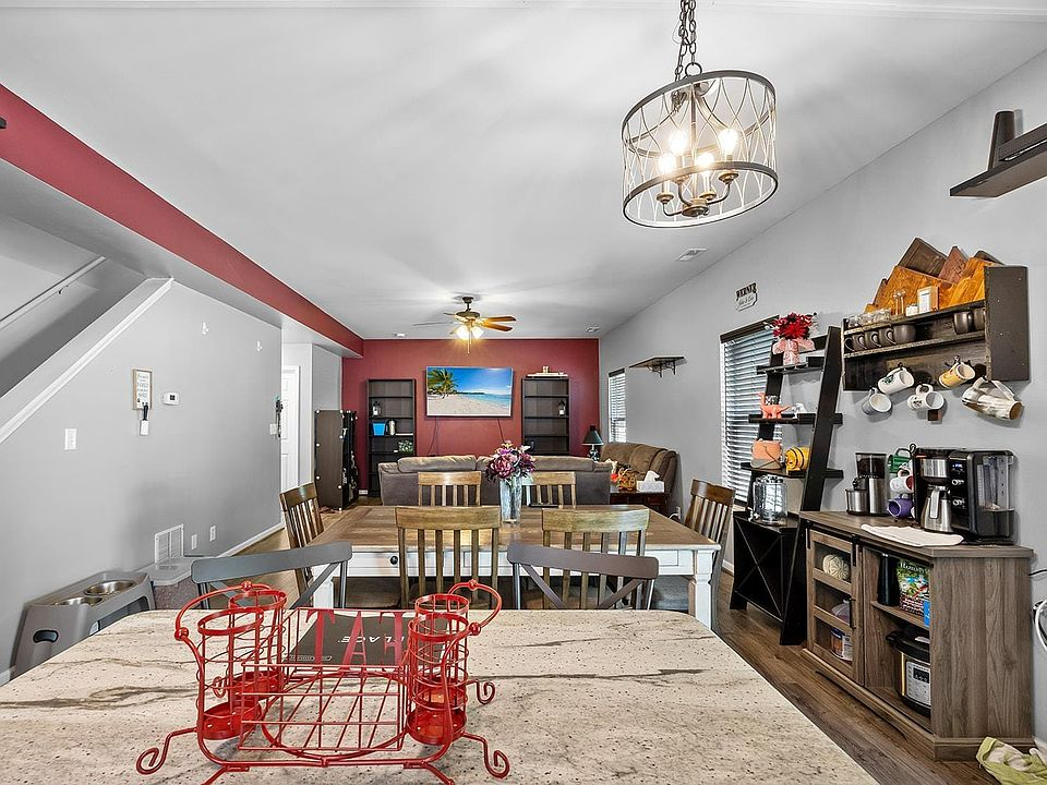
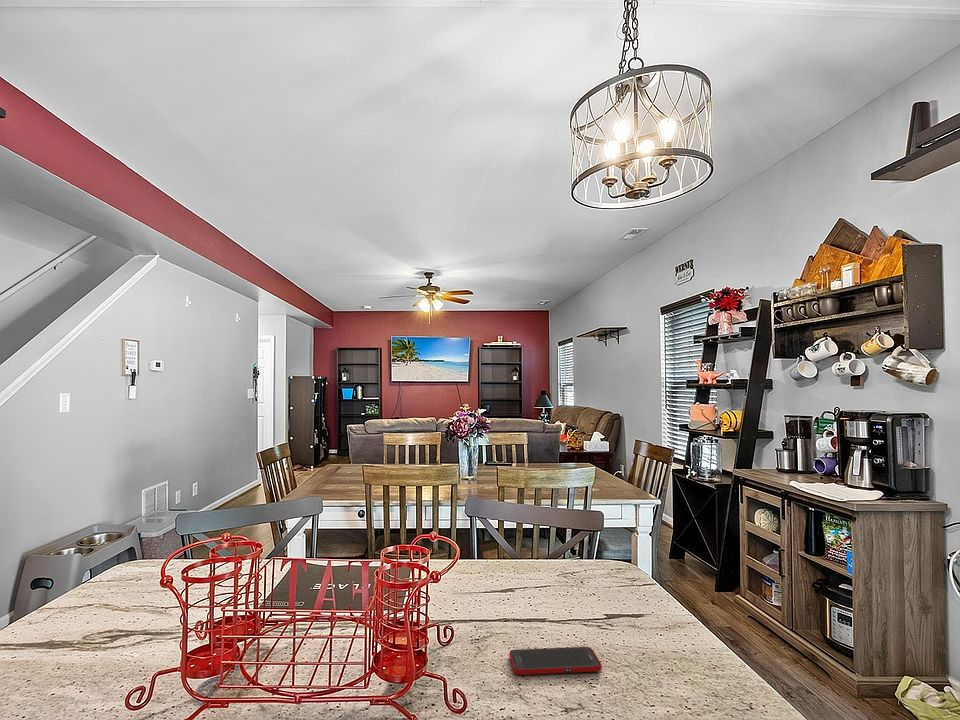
+ cell phone (554, 660)
